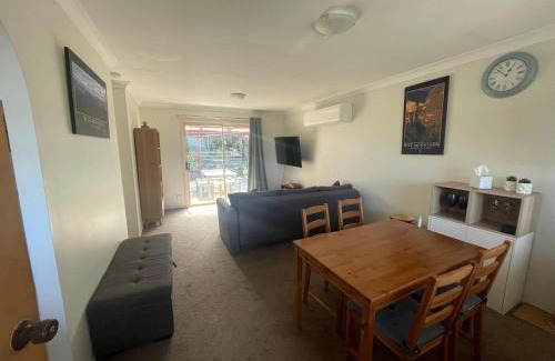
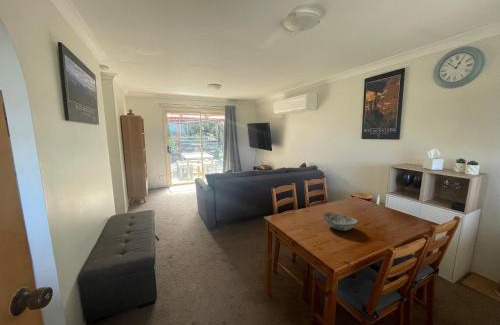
+ decorative bowl (339, 222)
